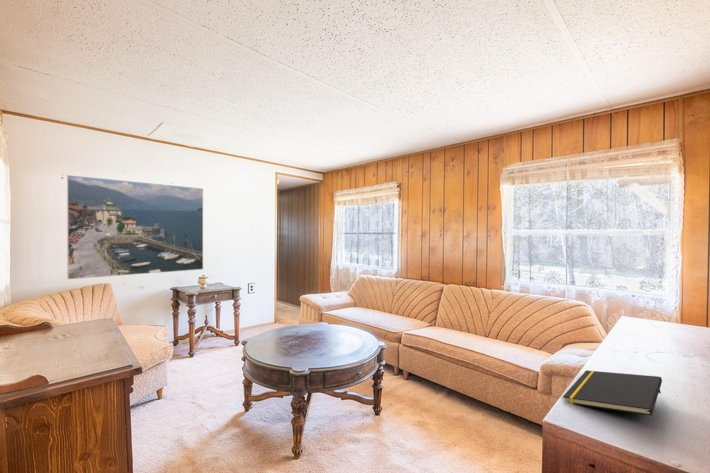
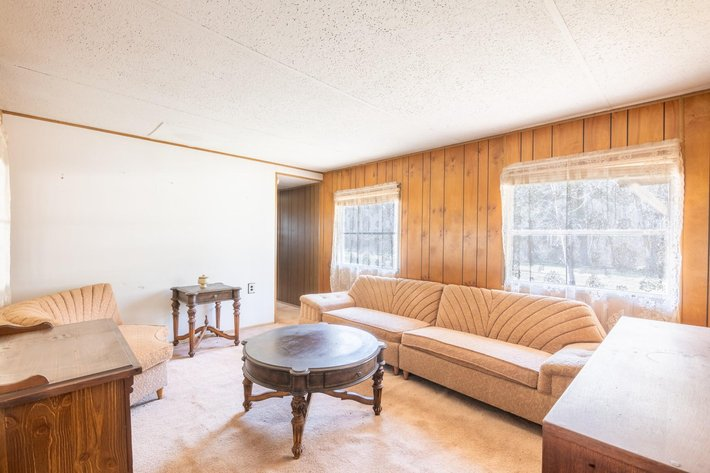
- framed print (143, 228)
- notepad (613, 389)
